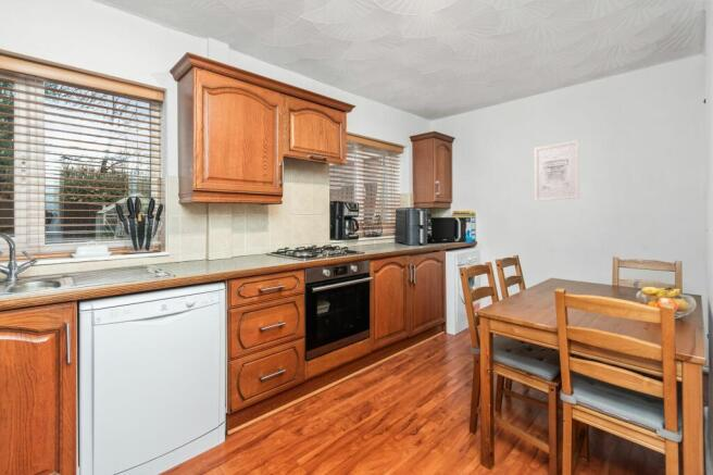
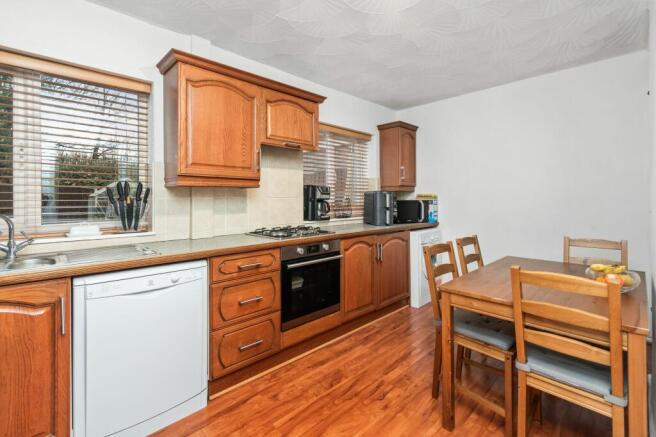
- wall art (555, 172)
